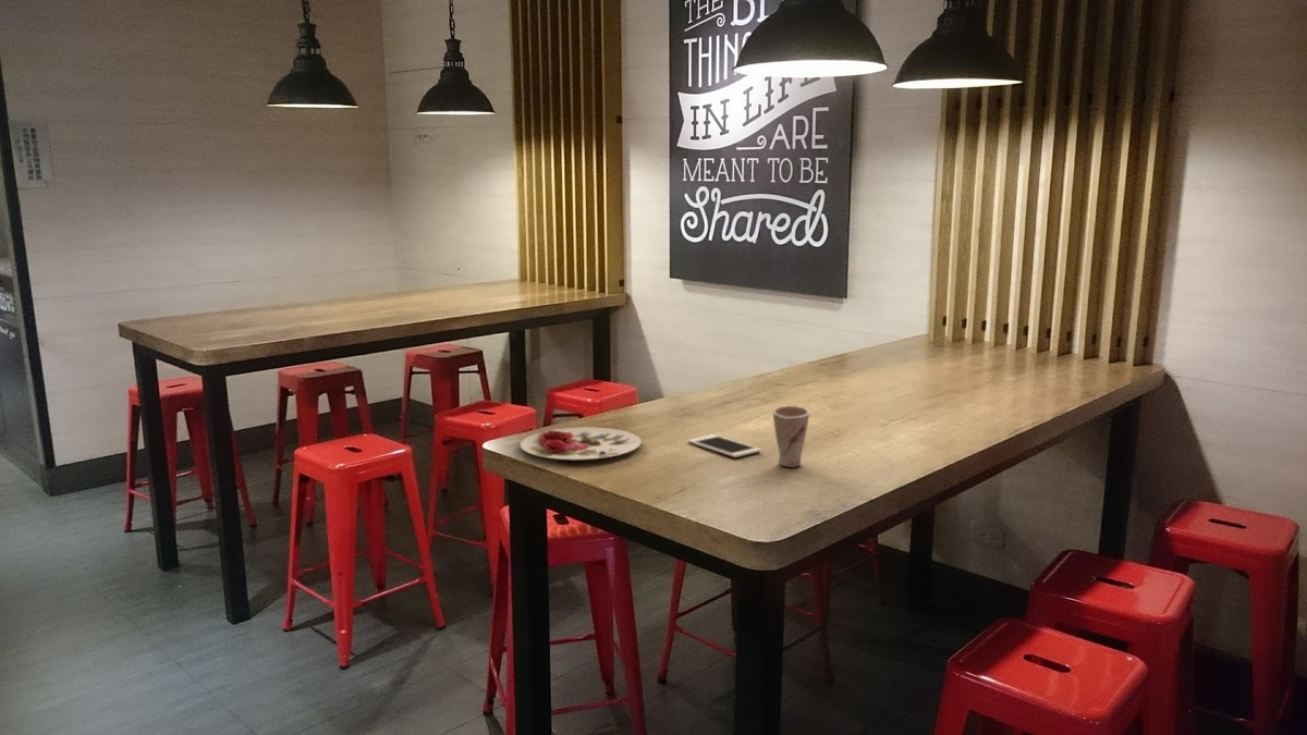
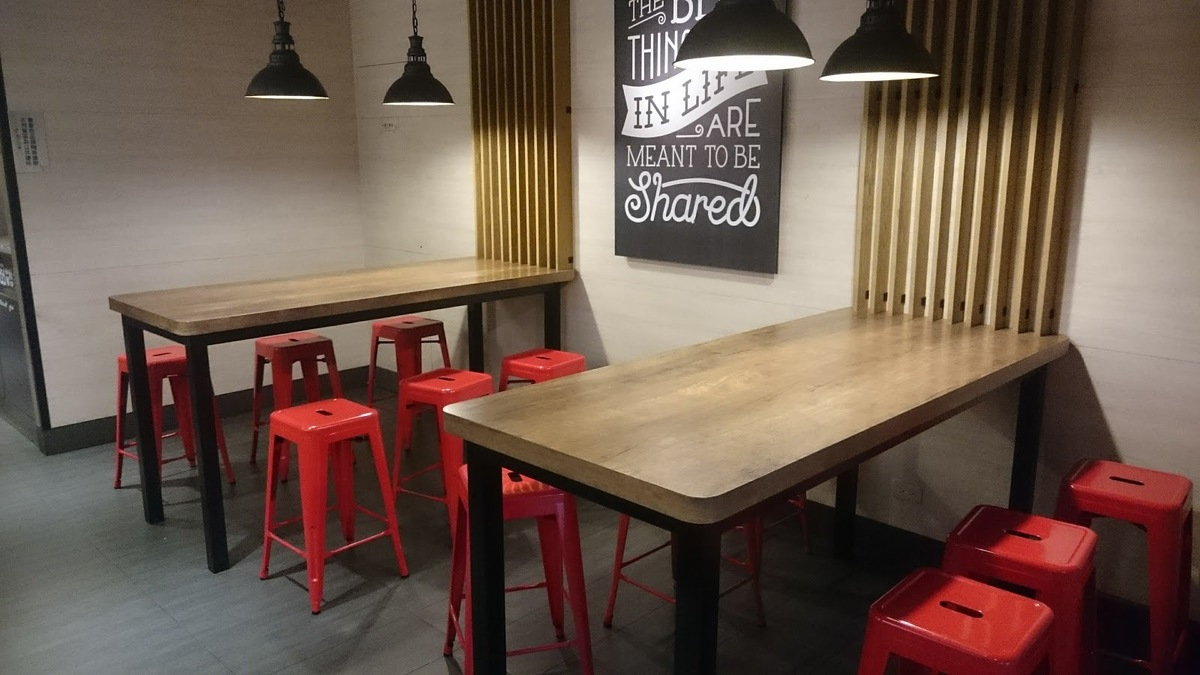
- cell phone (723, 445)
- cup (791, 437)
- plate (581, 441)
